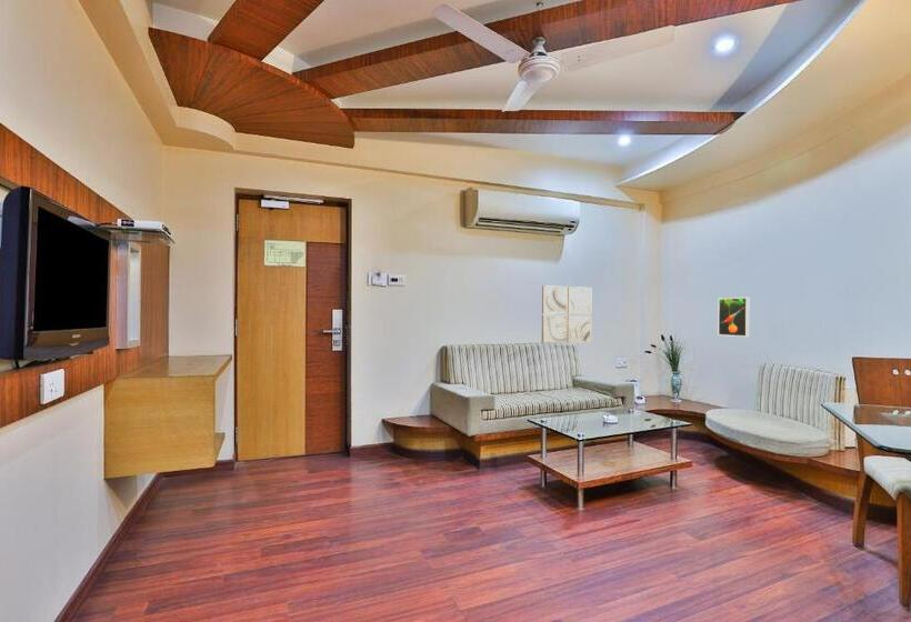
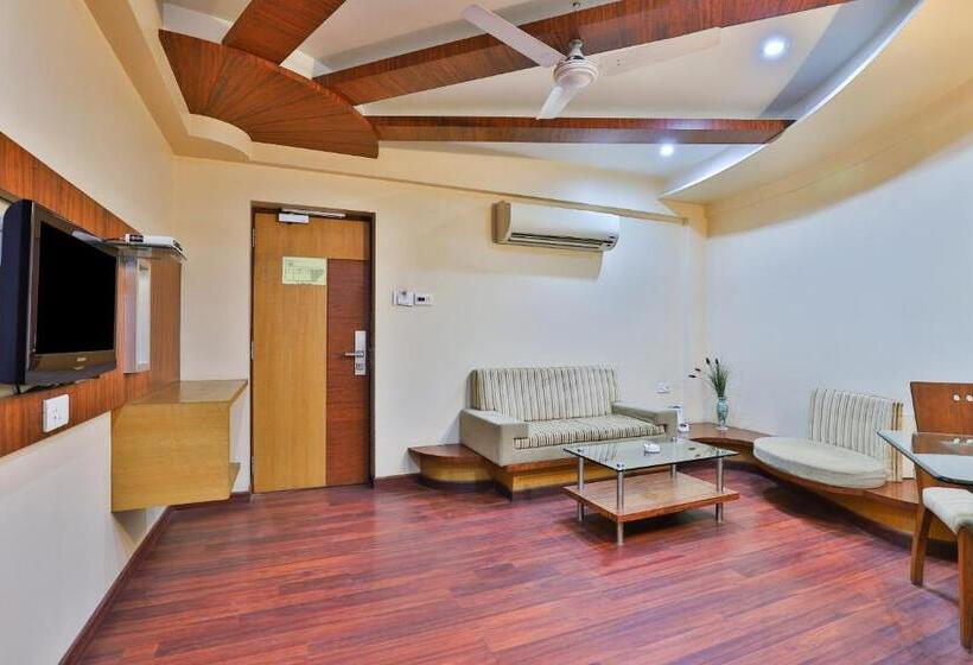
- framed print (732, 317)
- wall art (567, 313)
